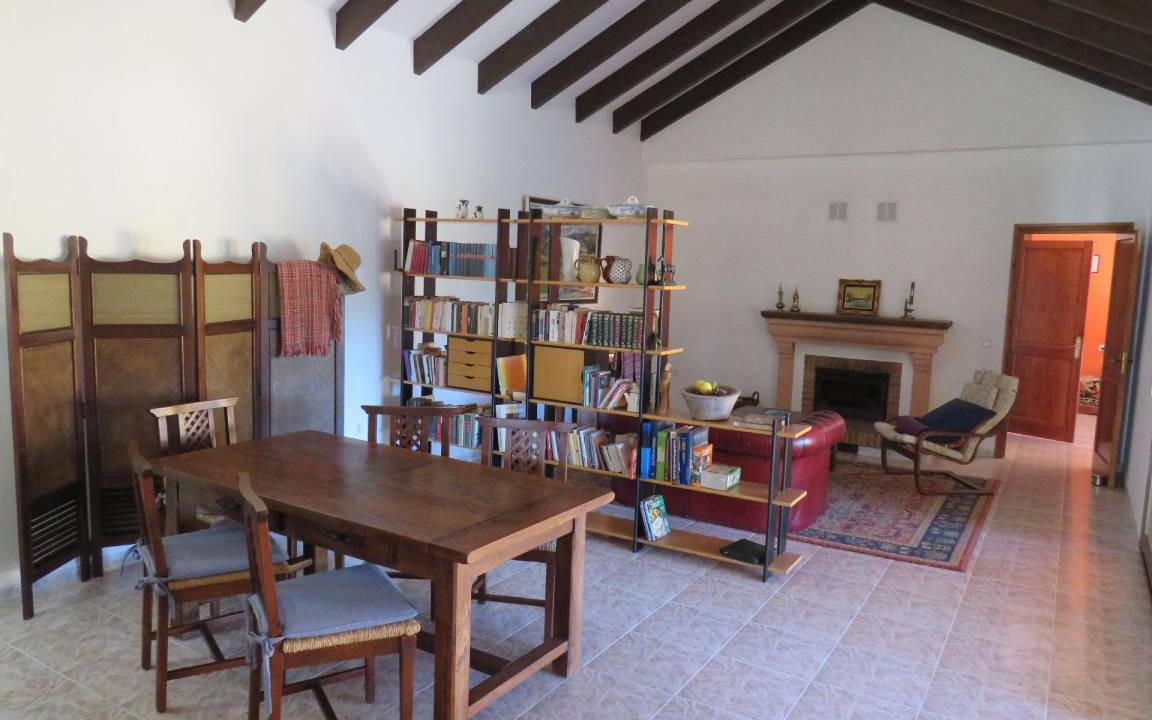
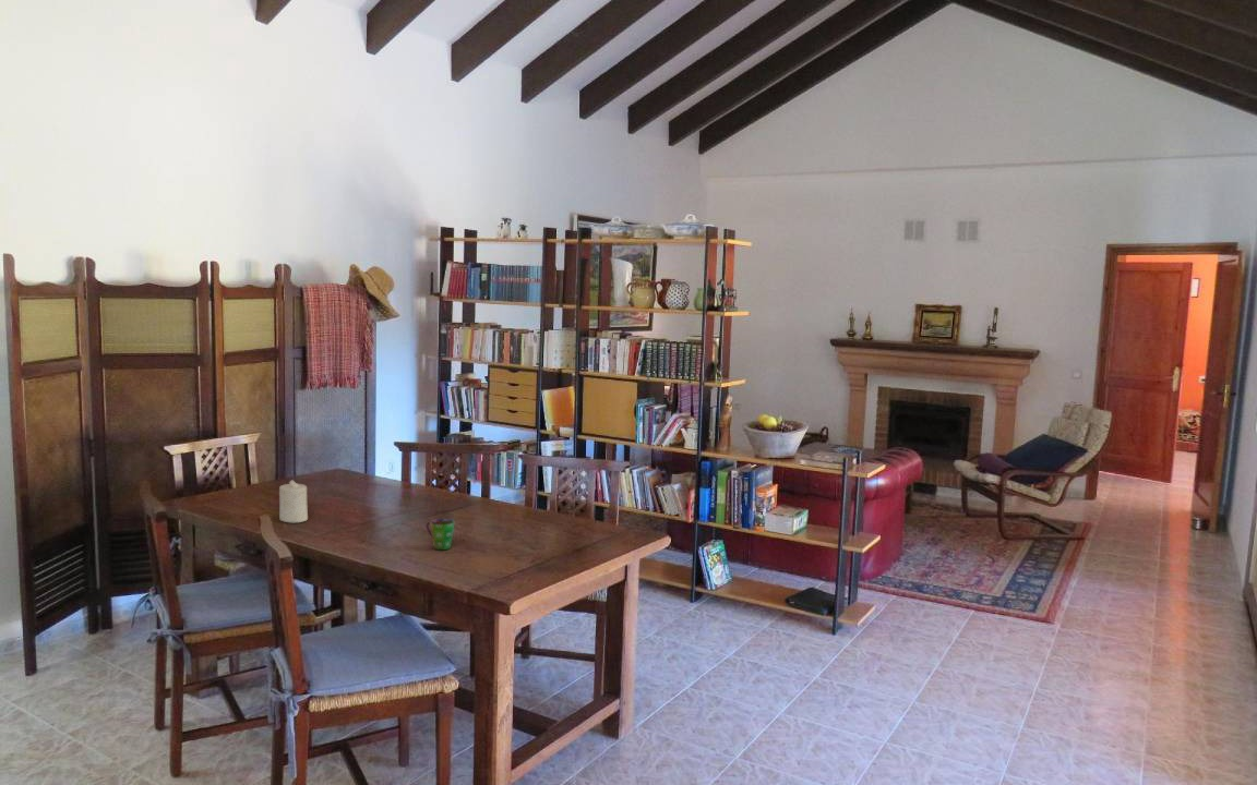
+ cup (439, 534)
+ candle (294, 499)
